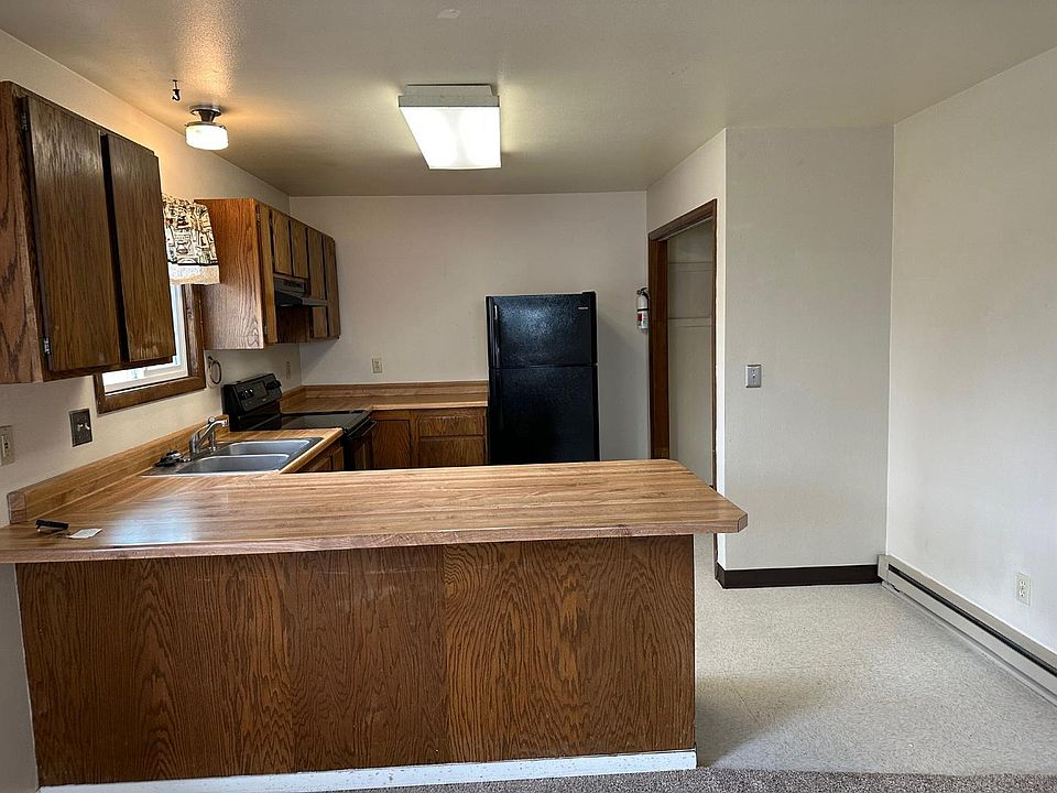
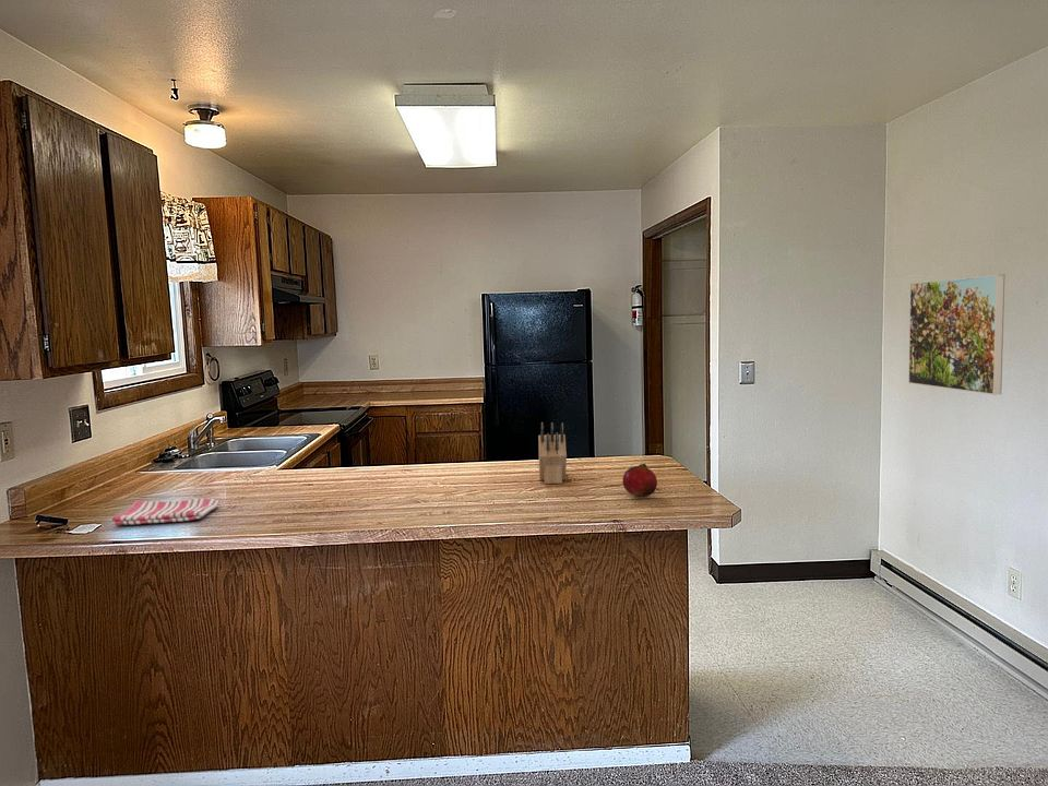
+ dish towel (167, 510)
+ fruit (640, 479)
+ knife block (551, 449)
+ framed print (952, 334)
